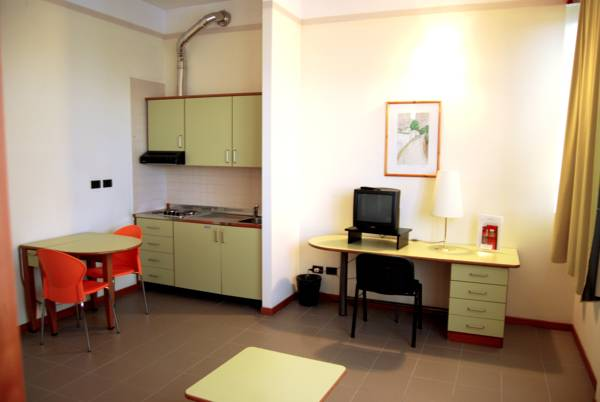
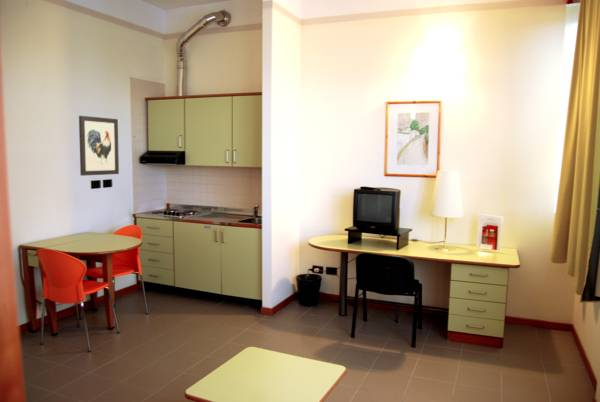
+ wall art (99, 146)
